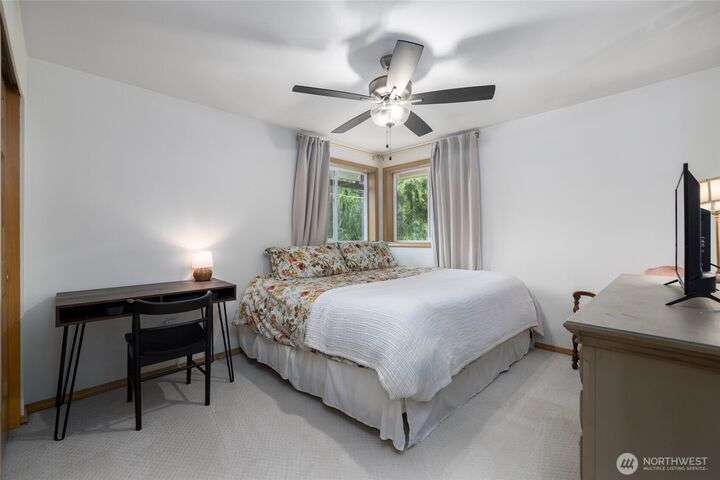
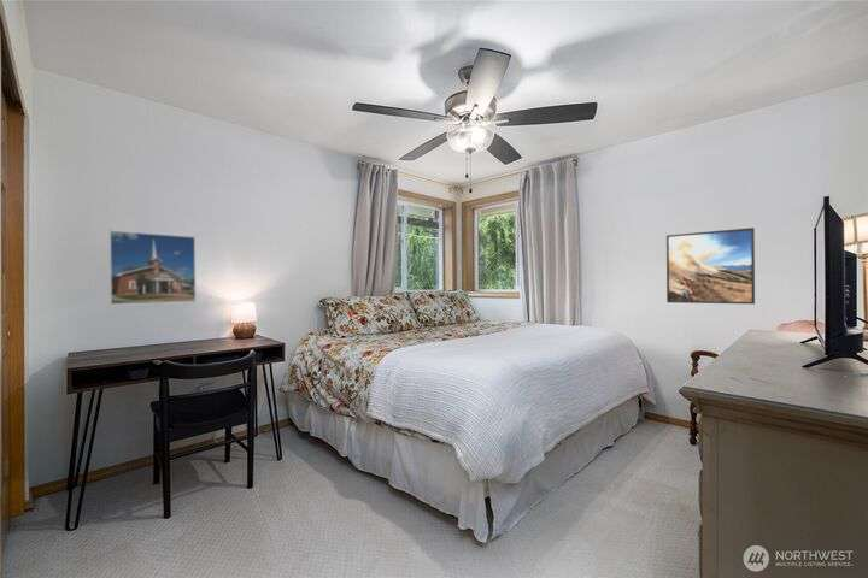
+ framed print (154, 269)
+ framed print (708, 267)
